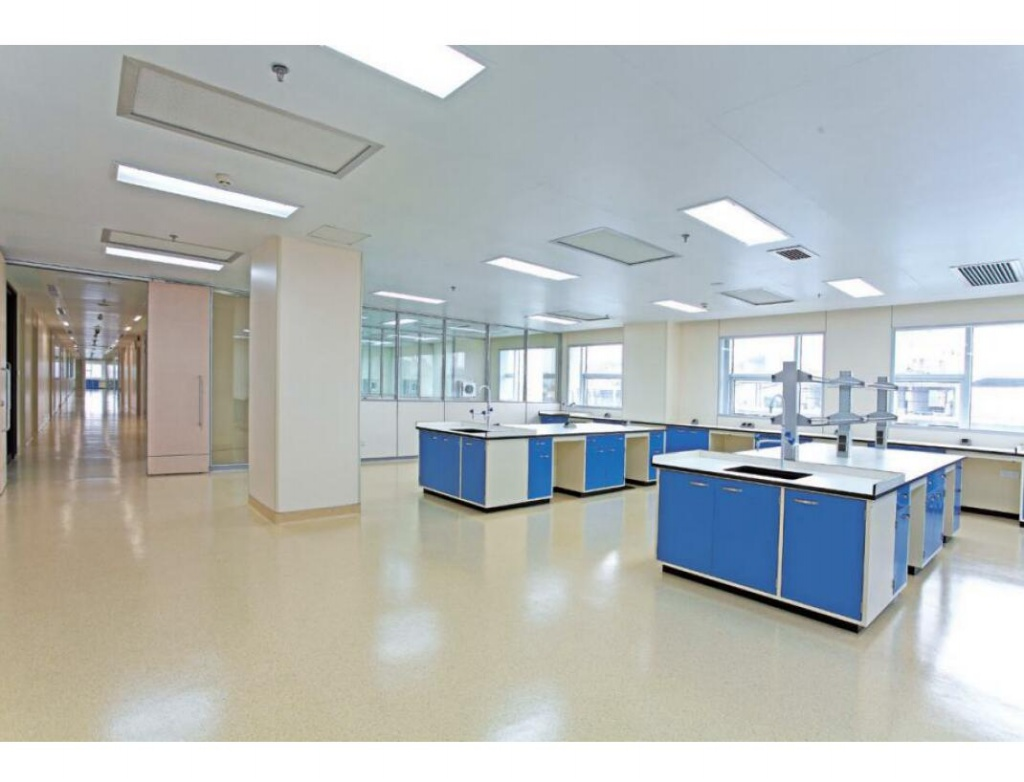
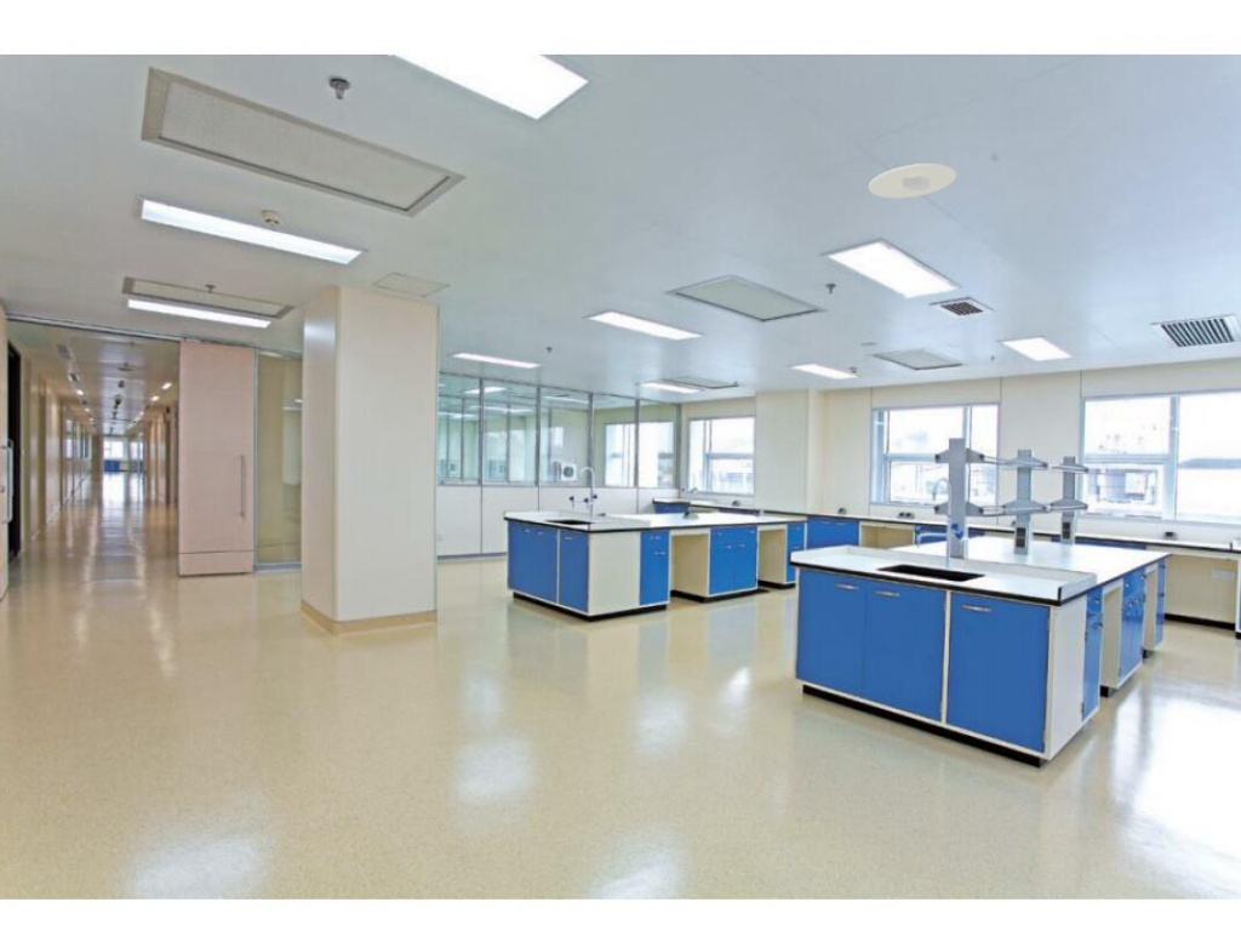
+ recessed light (911, 177)
